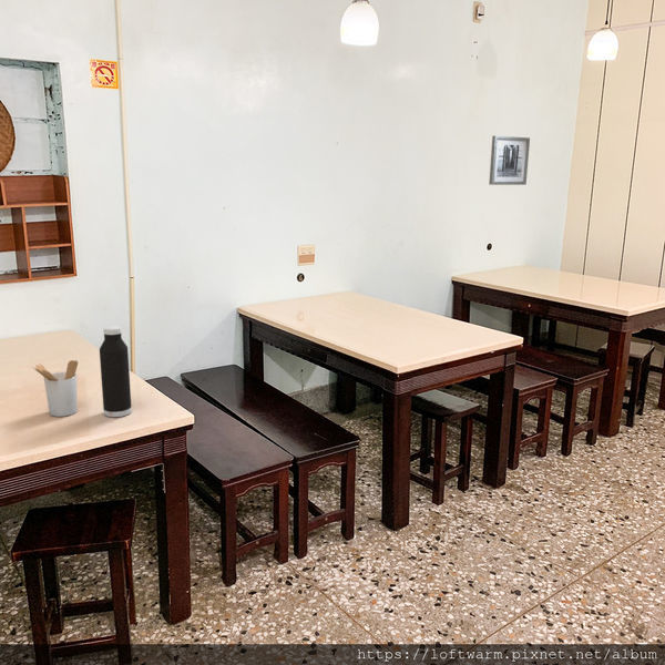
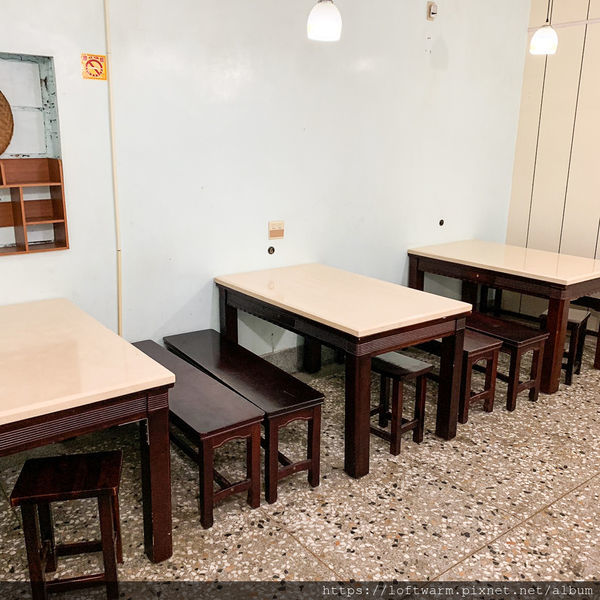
- water bottle (114, 370)
- wall art (510, 161)
- utensil holder (55, 387)
